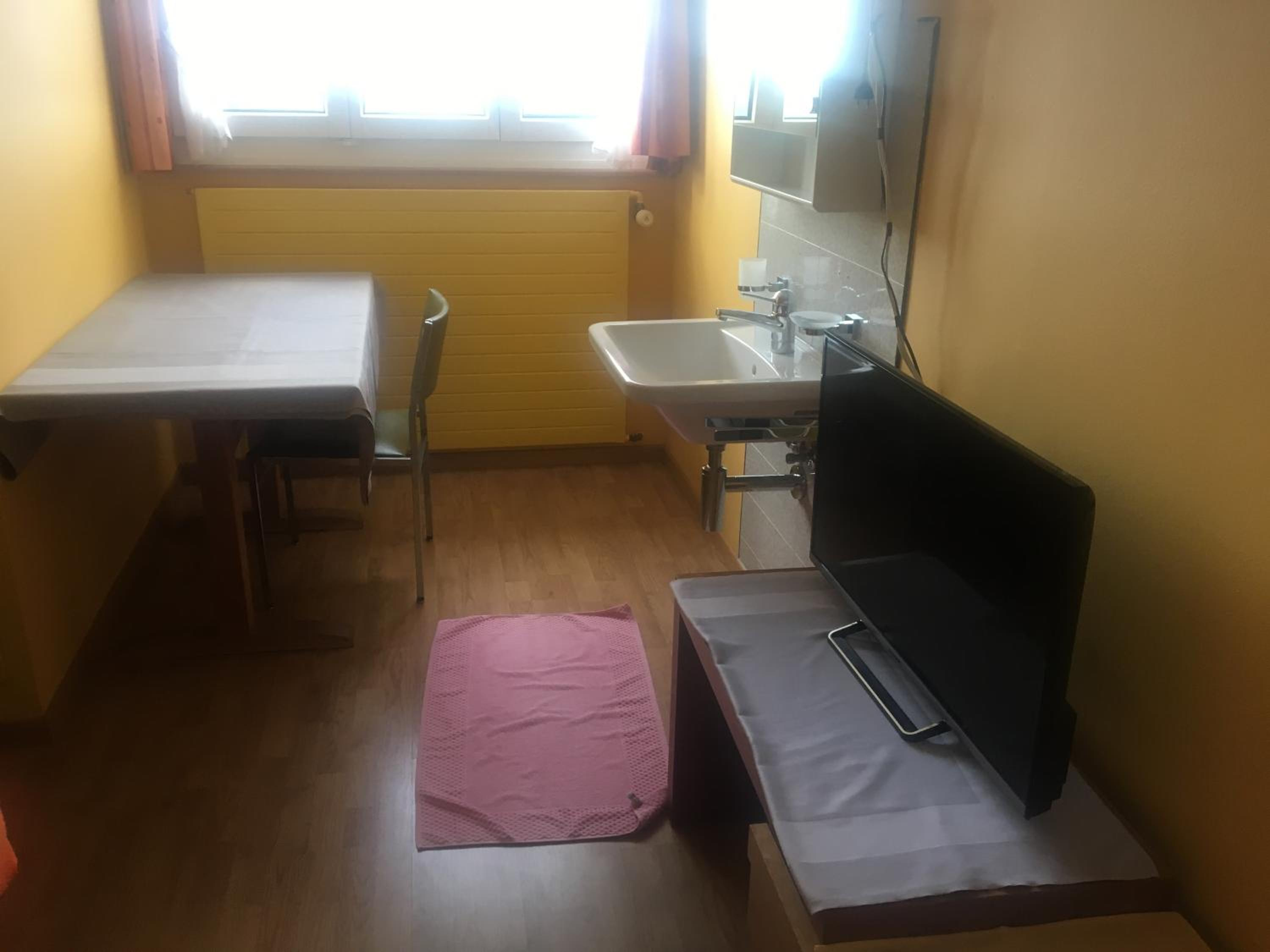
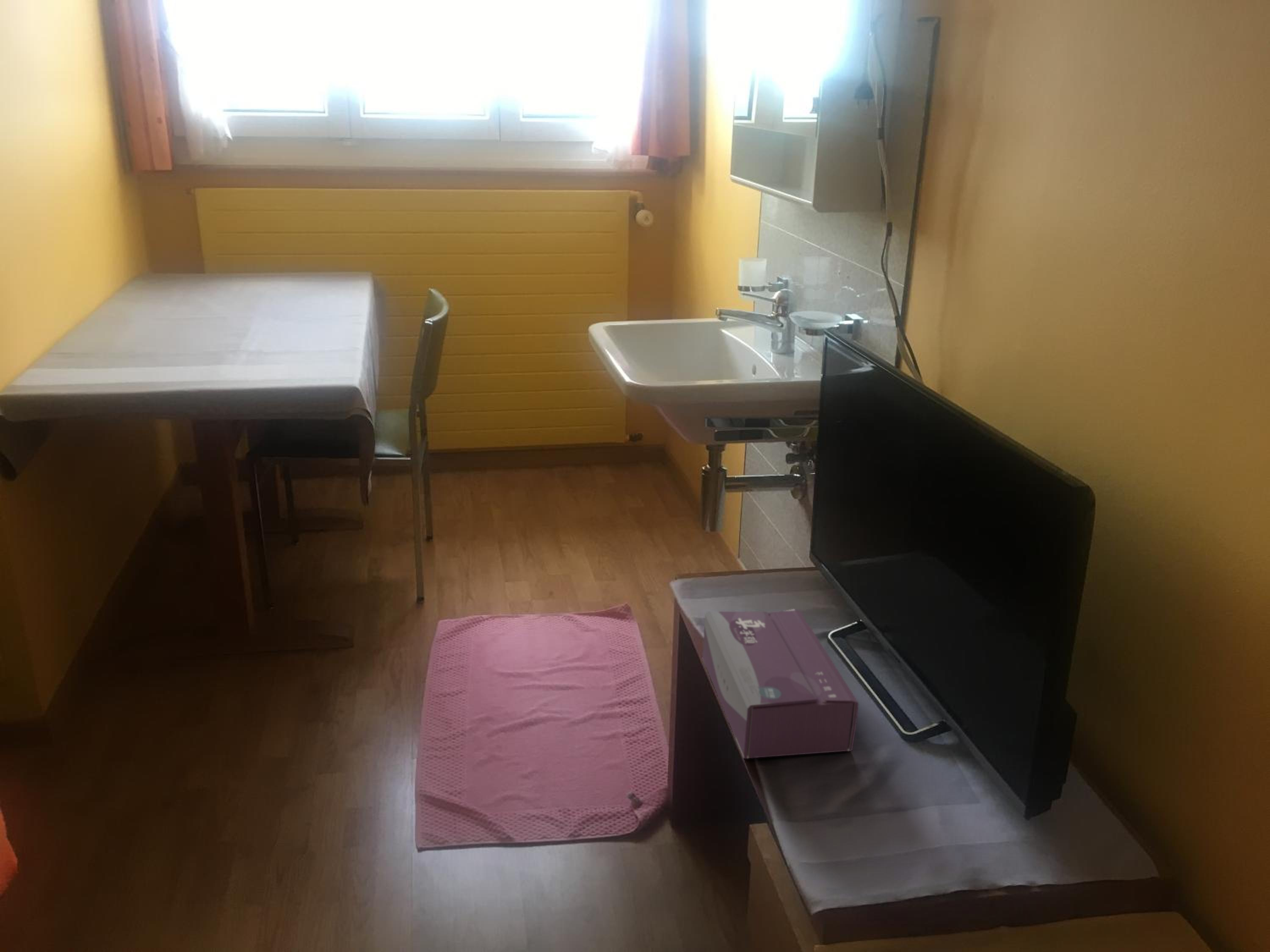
+ tissue box (774, 677)
